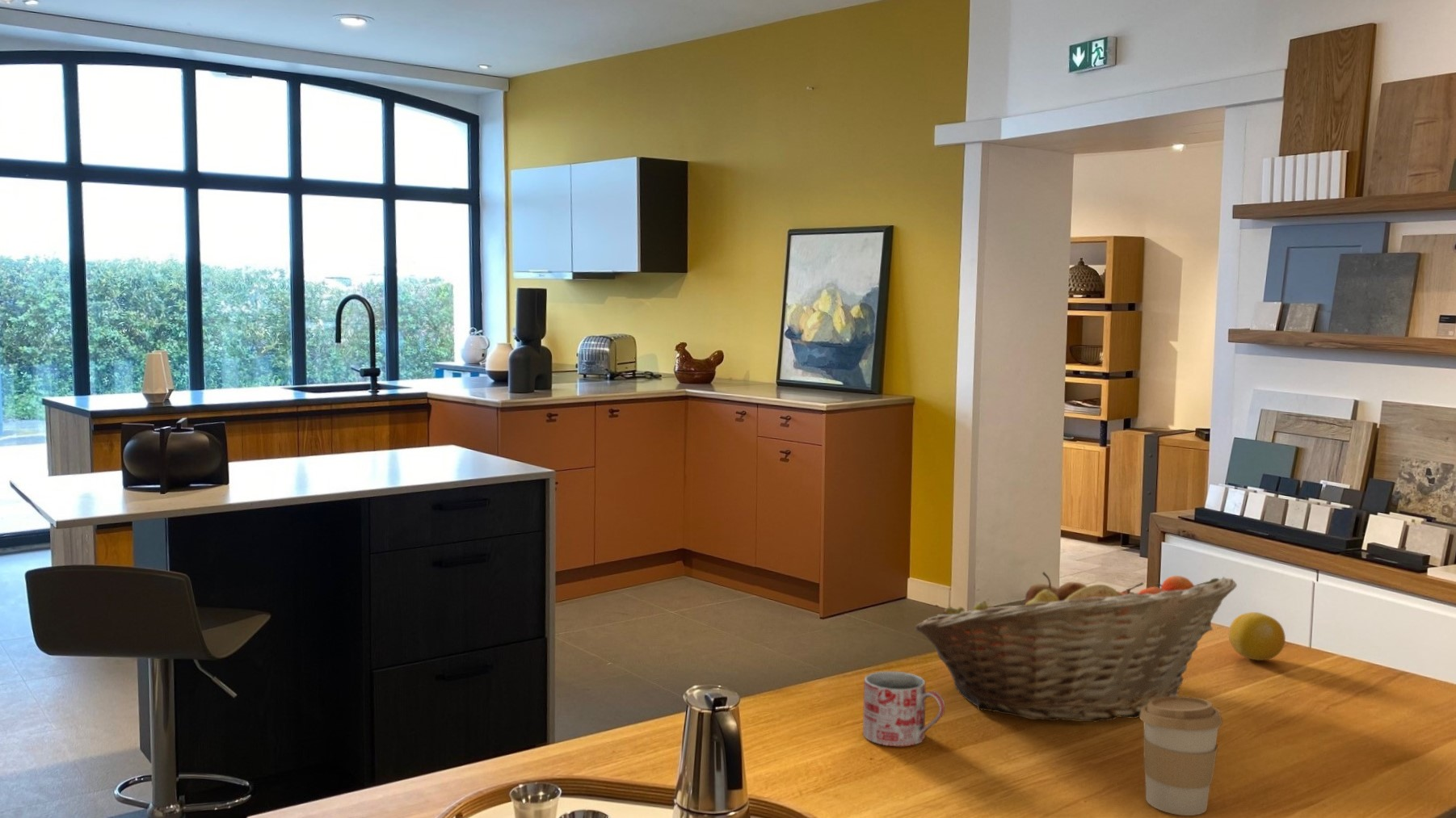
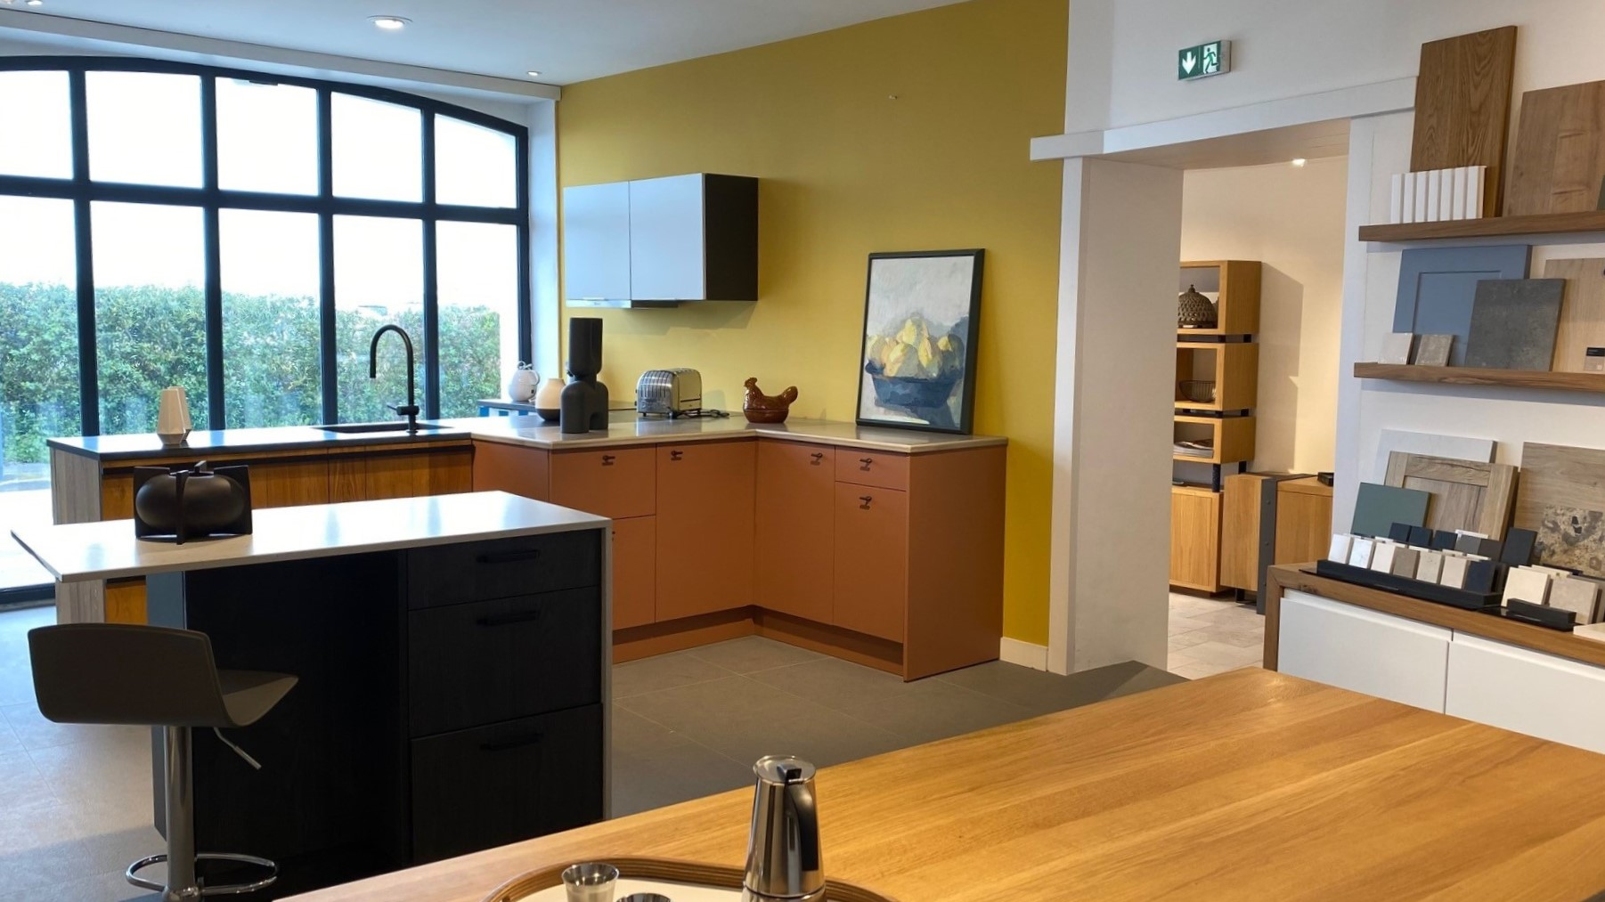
- fruit (1256, 636)
- coffee cup (1178, 751)
- fruit basket (1075, 630)
- mug (901, 711)
